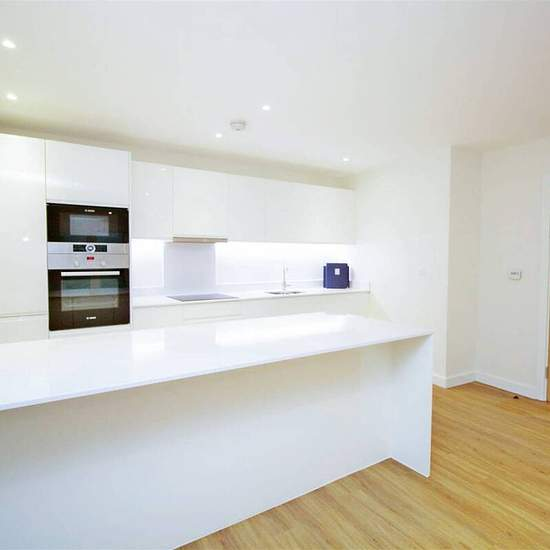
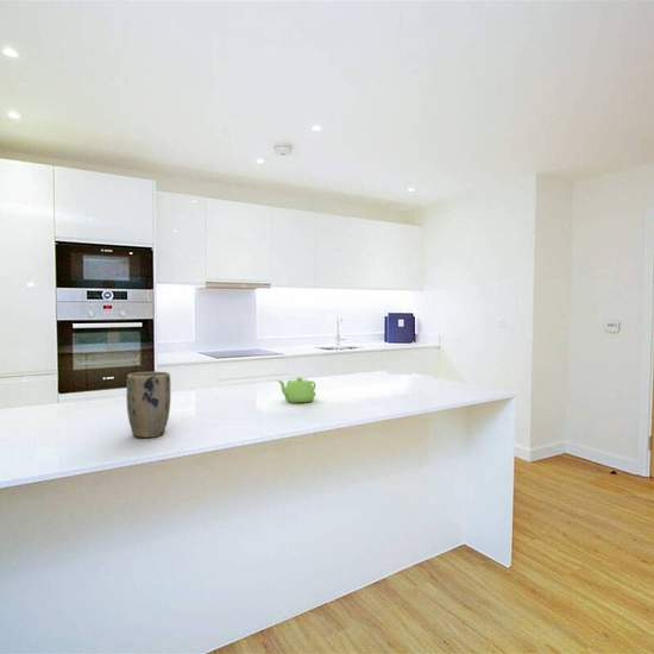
+ plant pot (149, 403)
+ teapot (296, 389)
